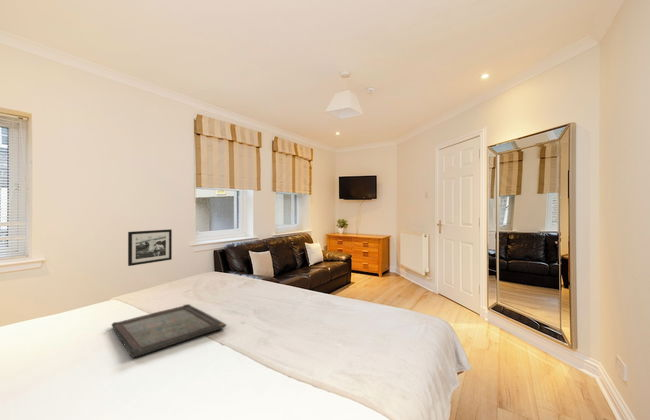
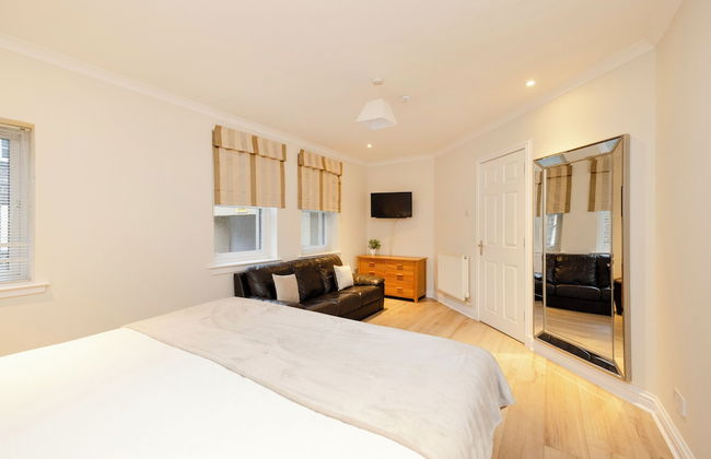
- picture frame (151, 246)
- serving tray (168, 325)
